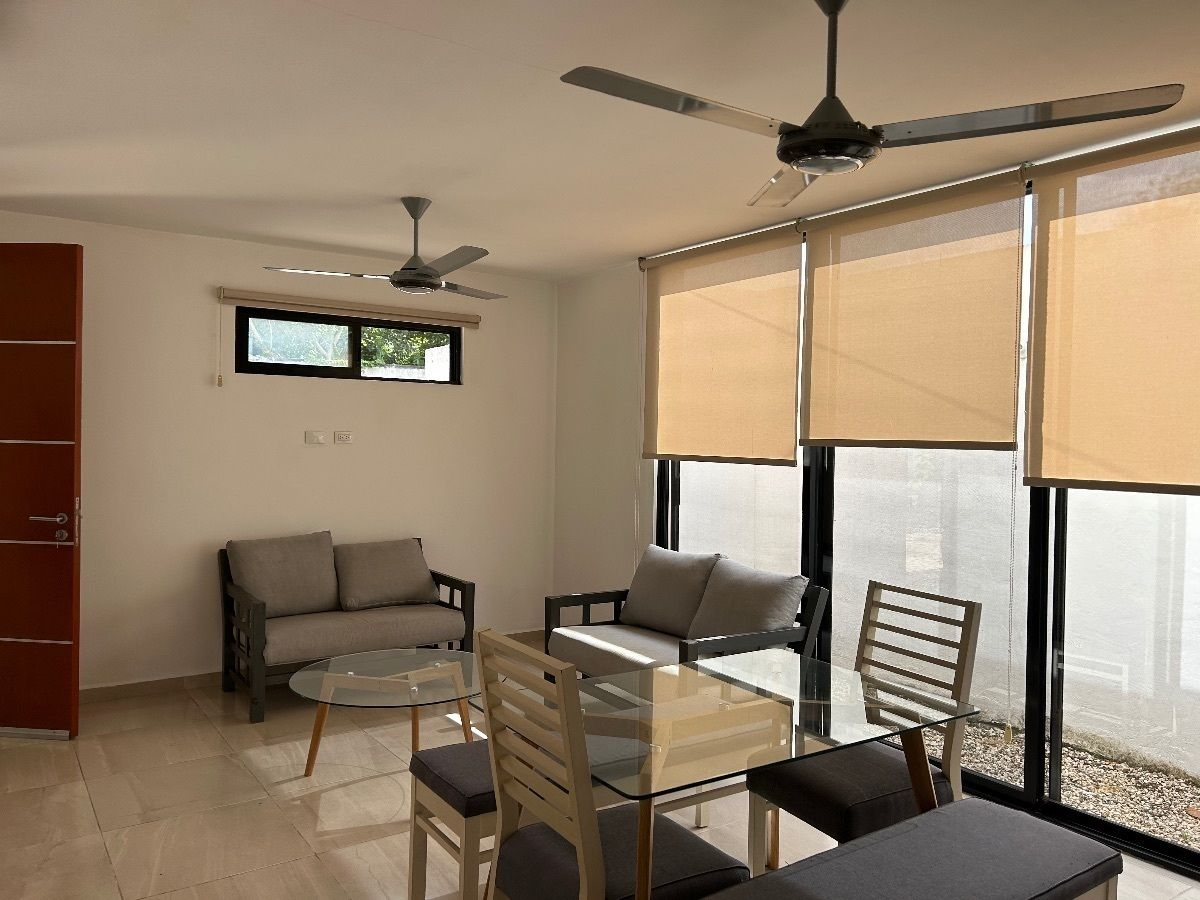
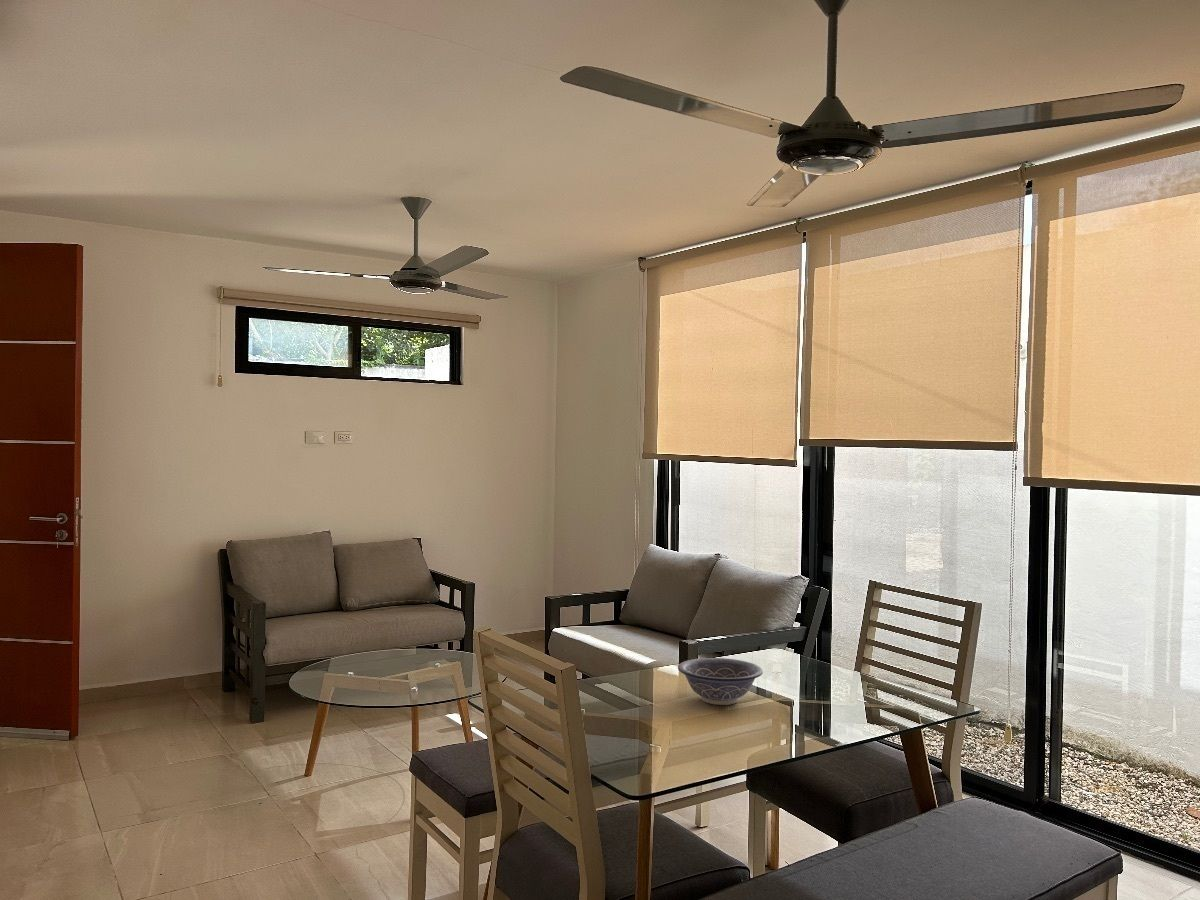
+ decorative bowl (719, 683)
